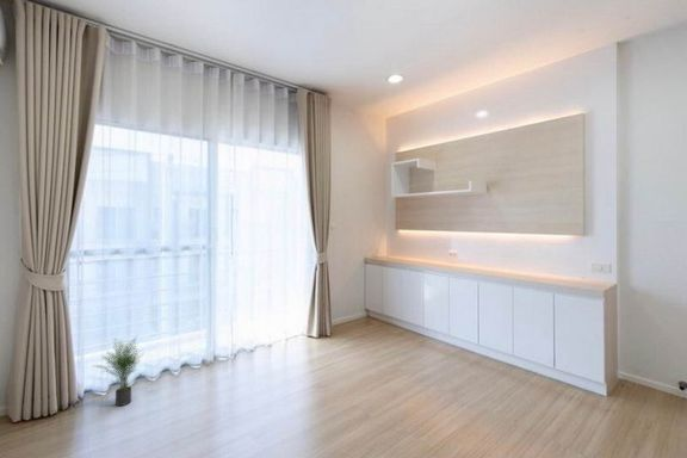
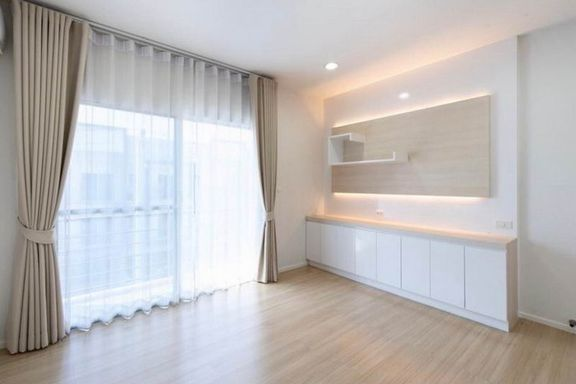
- potted plant (118, 370)
